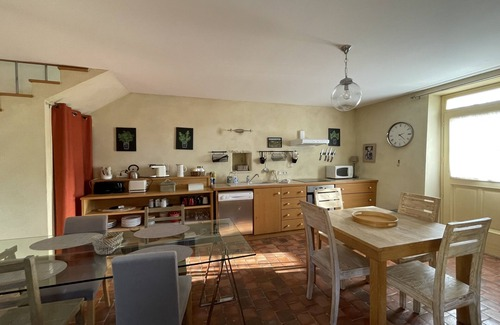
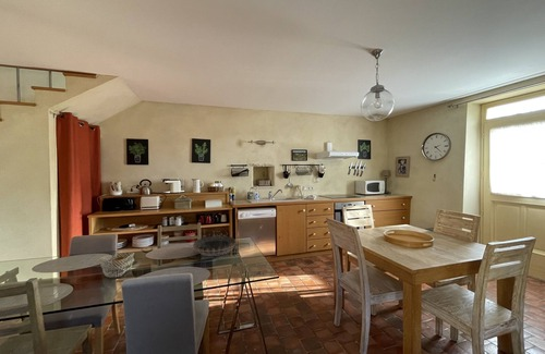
+ decorative bowl (215, 247)
